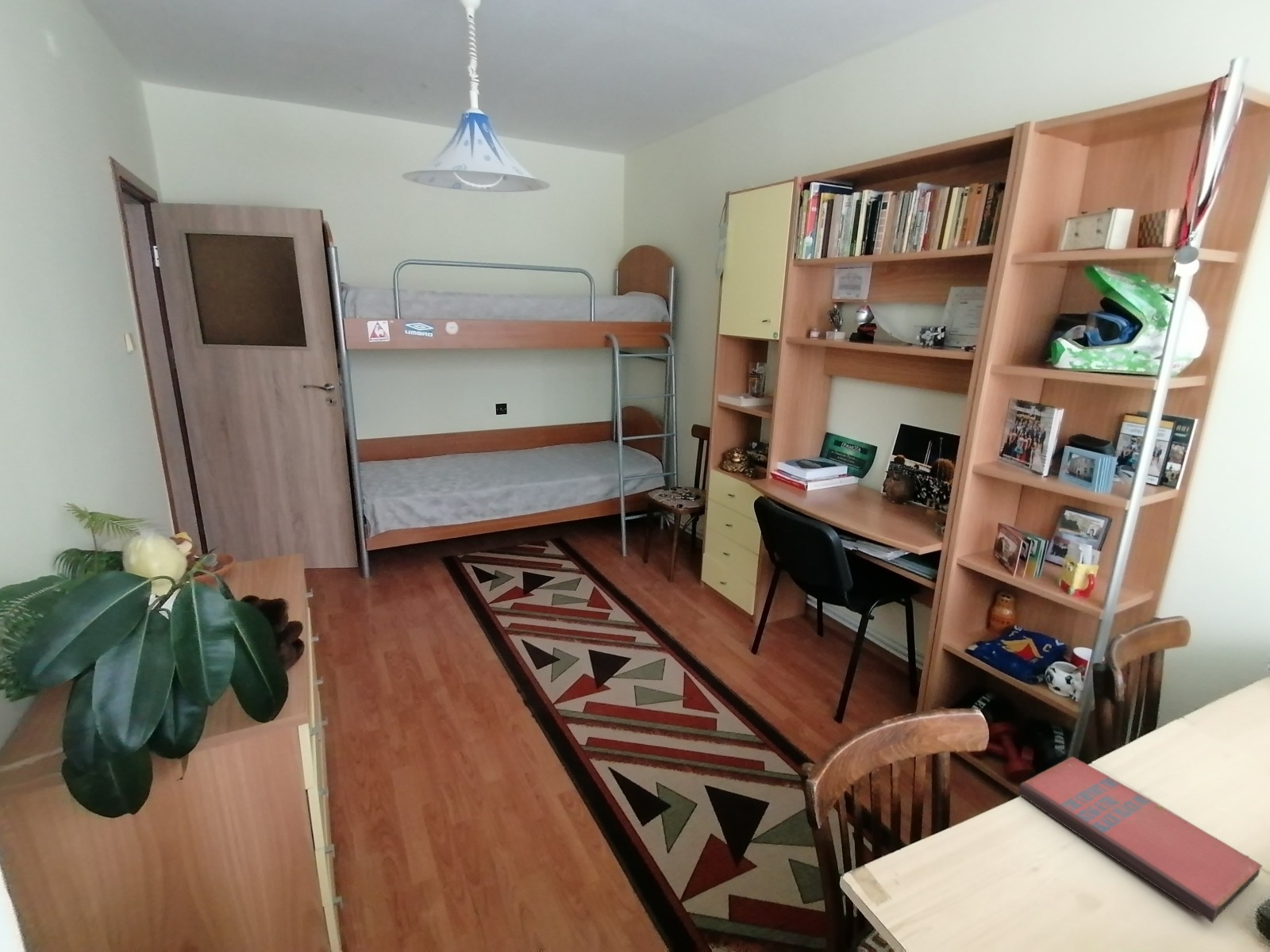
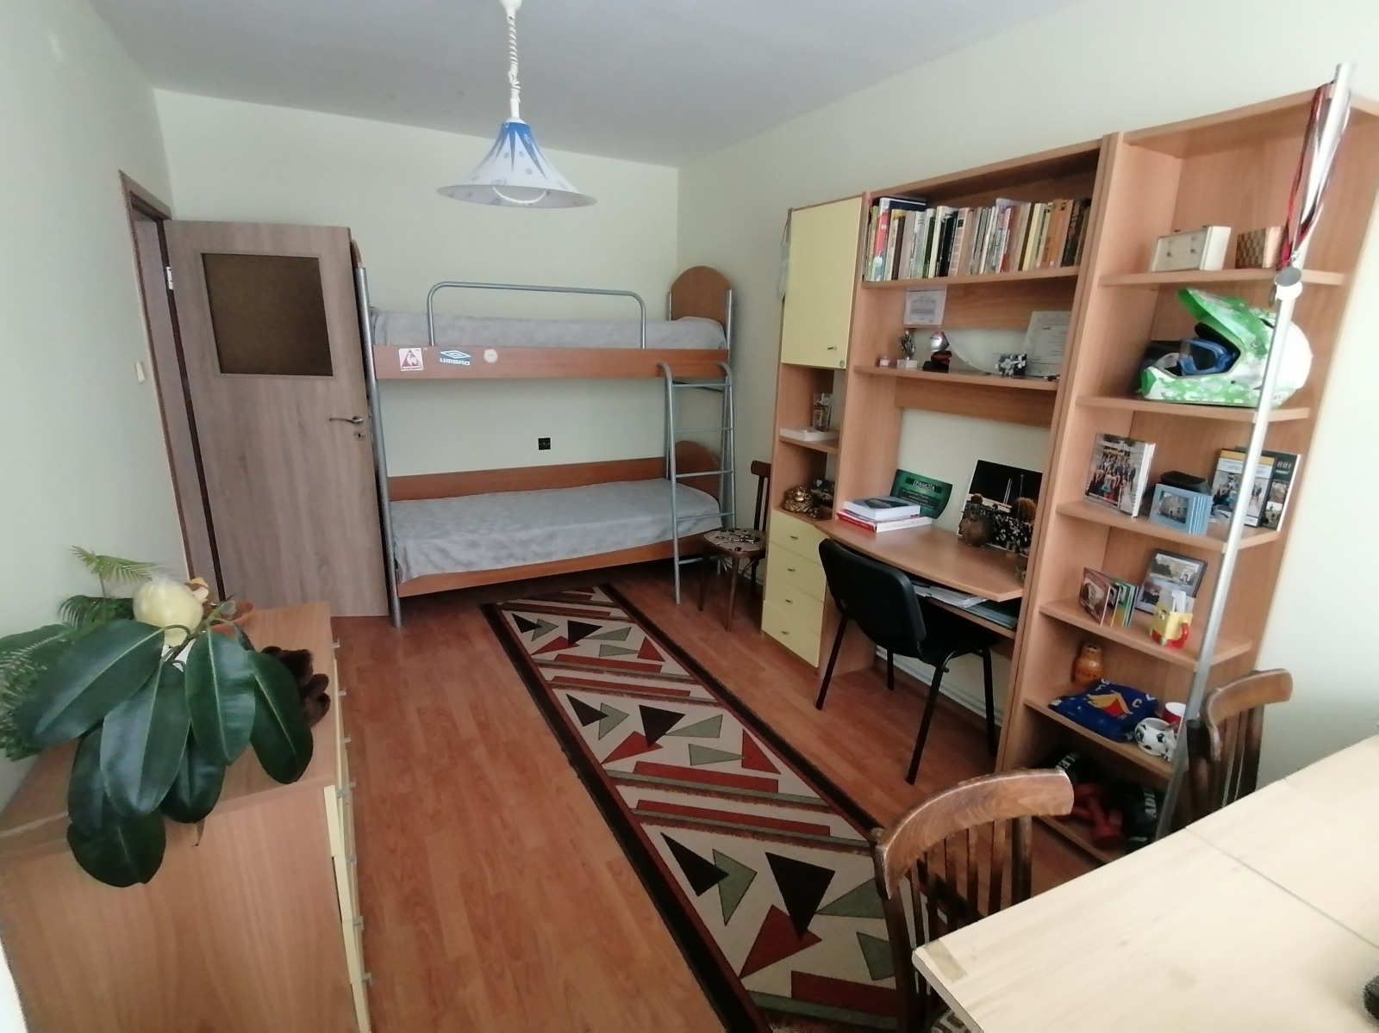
- paperback book (1133, 825)
